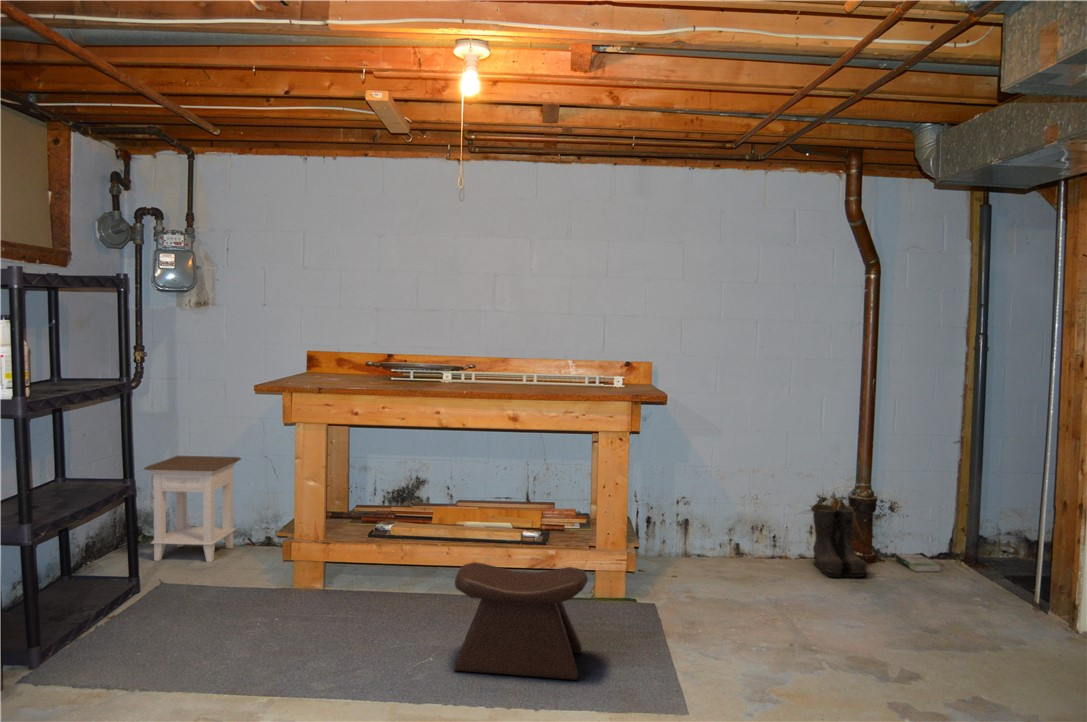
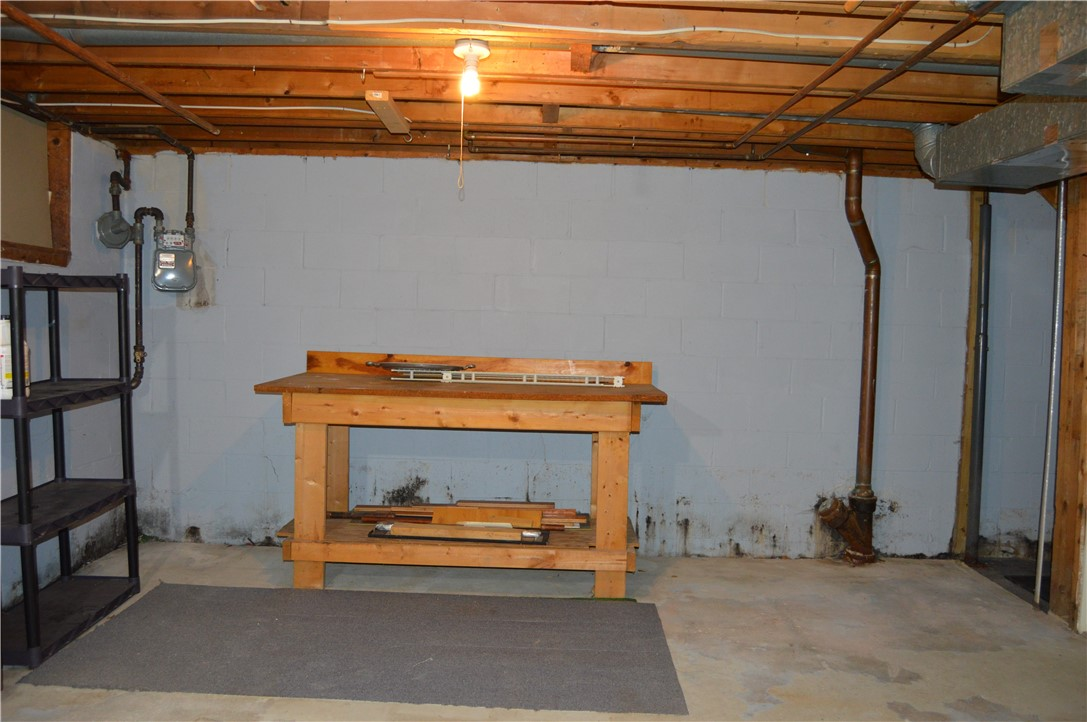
- nightstand (186, 507)
- box (917, 562)
- boots (837, 538)
- stool (520, 616)
